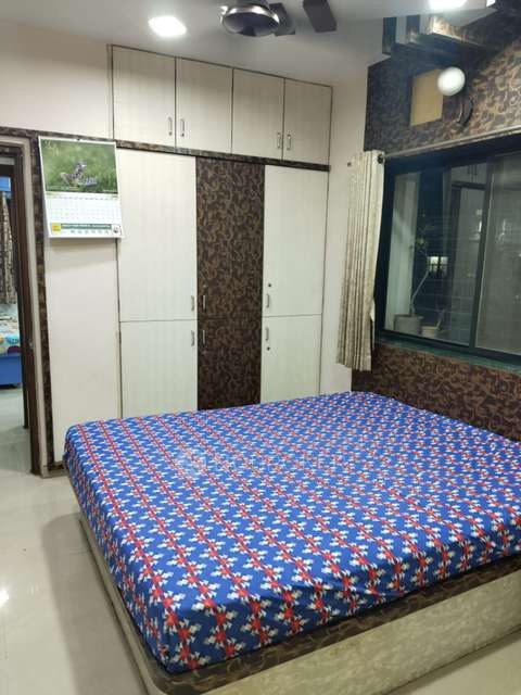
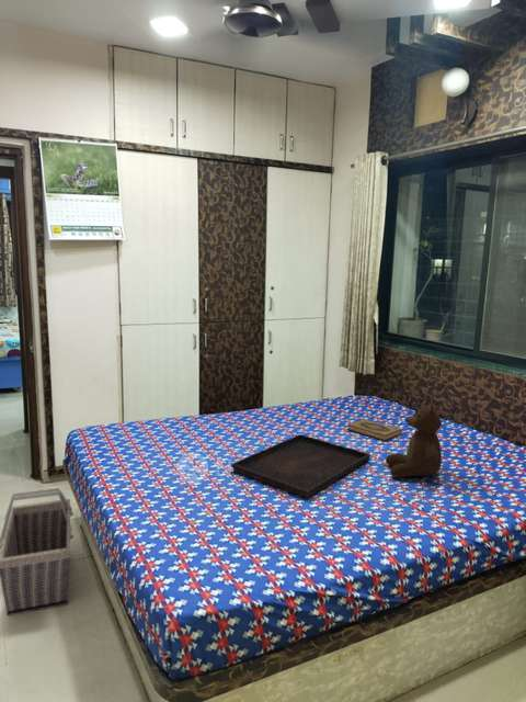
+ teddy bear (415, 437)
+ basket (38, 537)
+ hardback book (374, 429)
+ serving tray (302, 462)
